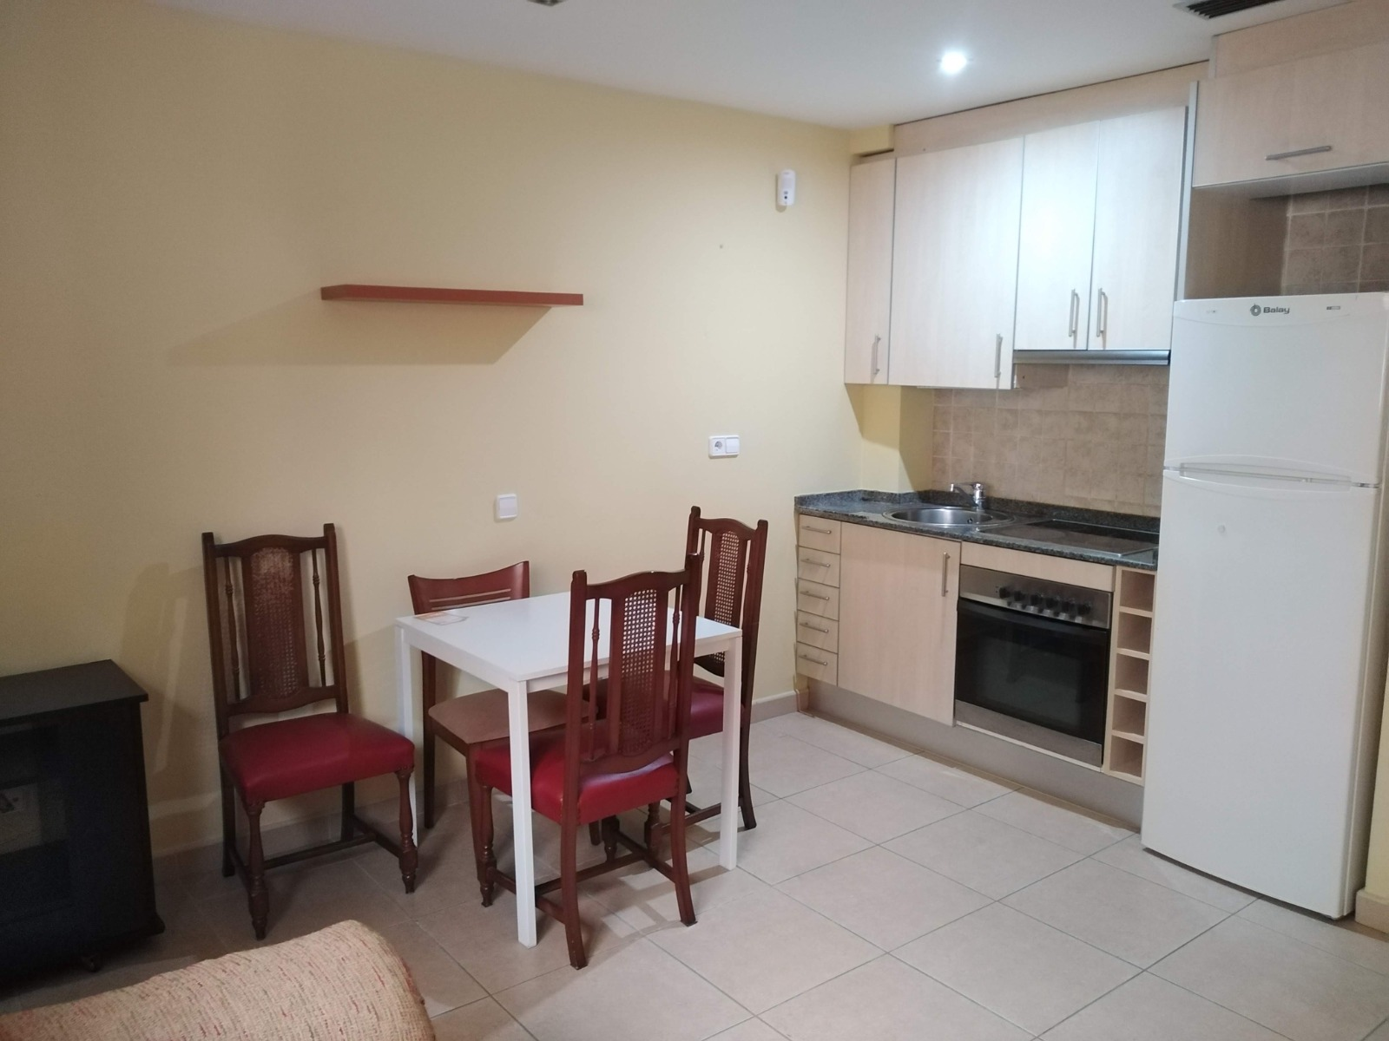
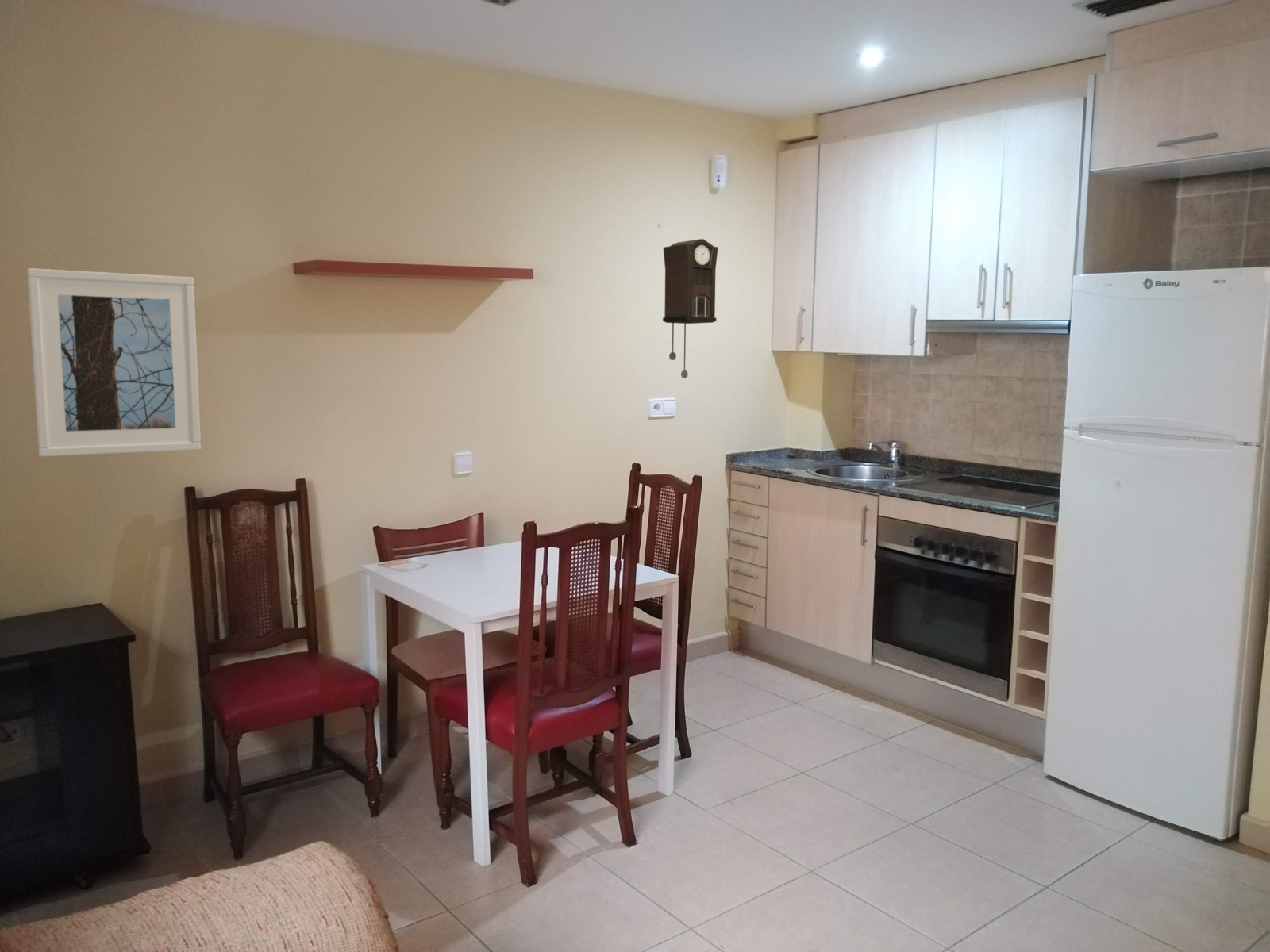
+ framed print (118, 363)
+ pendulum clock (689, 309)
